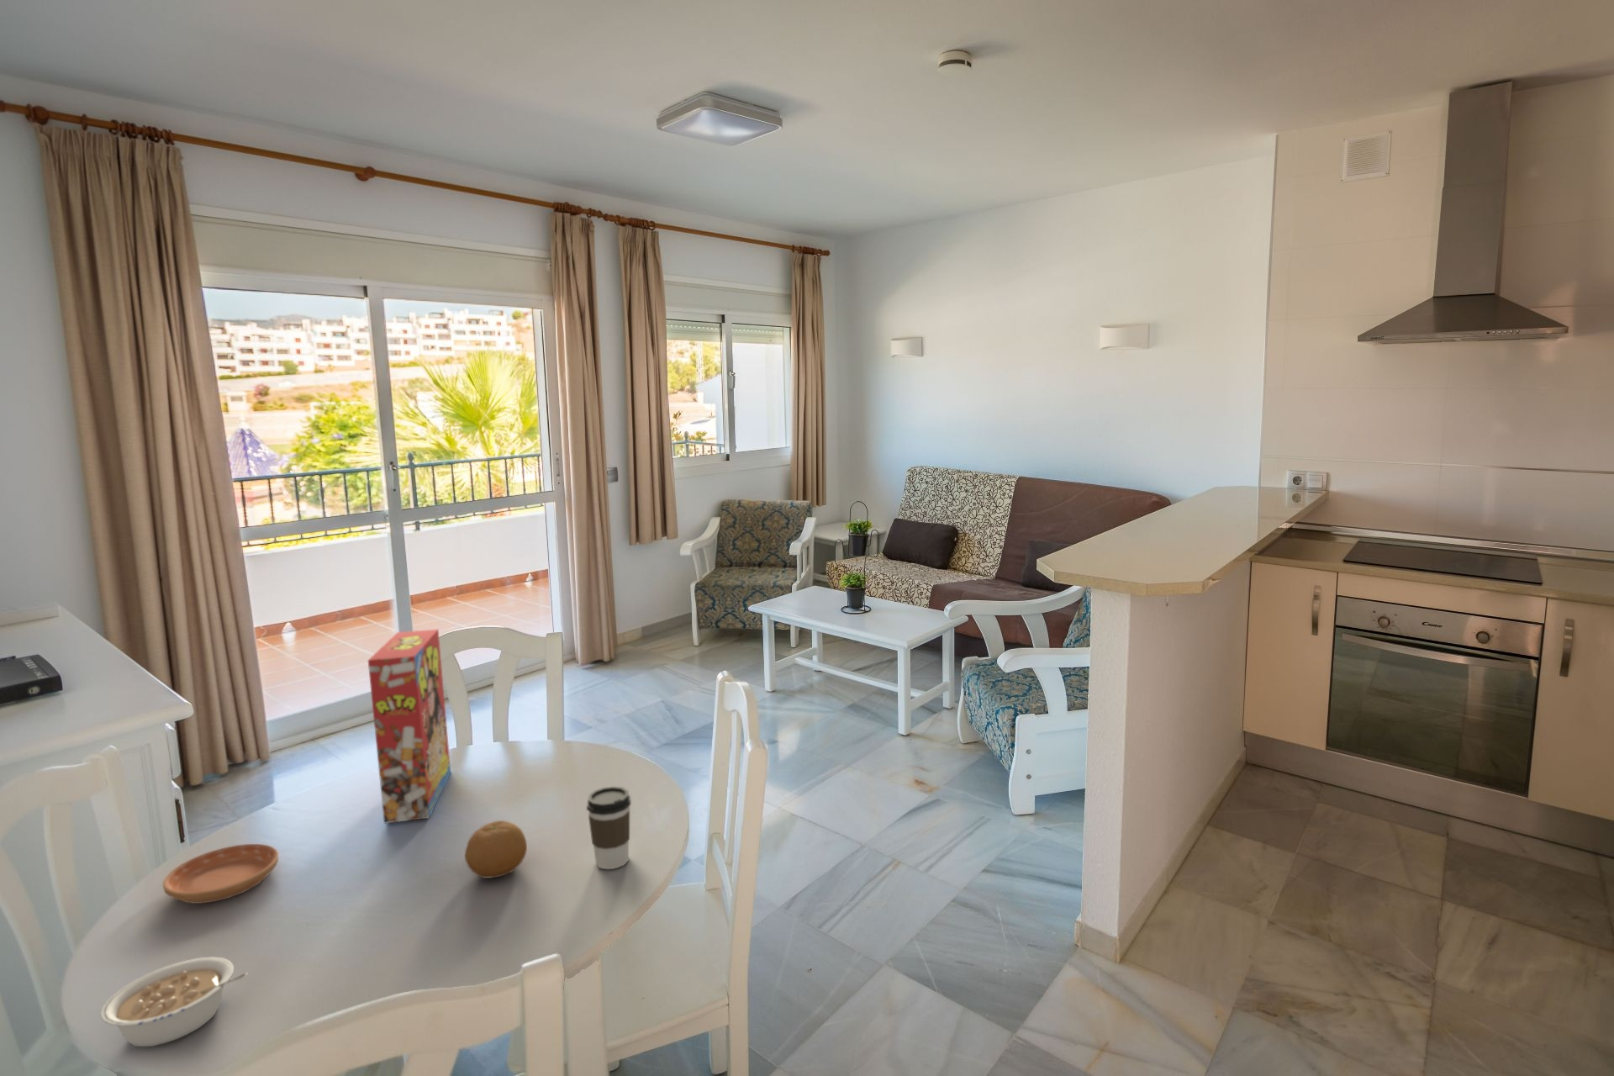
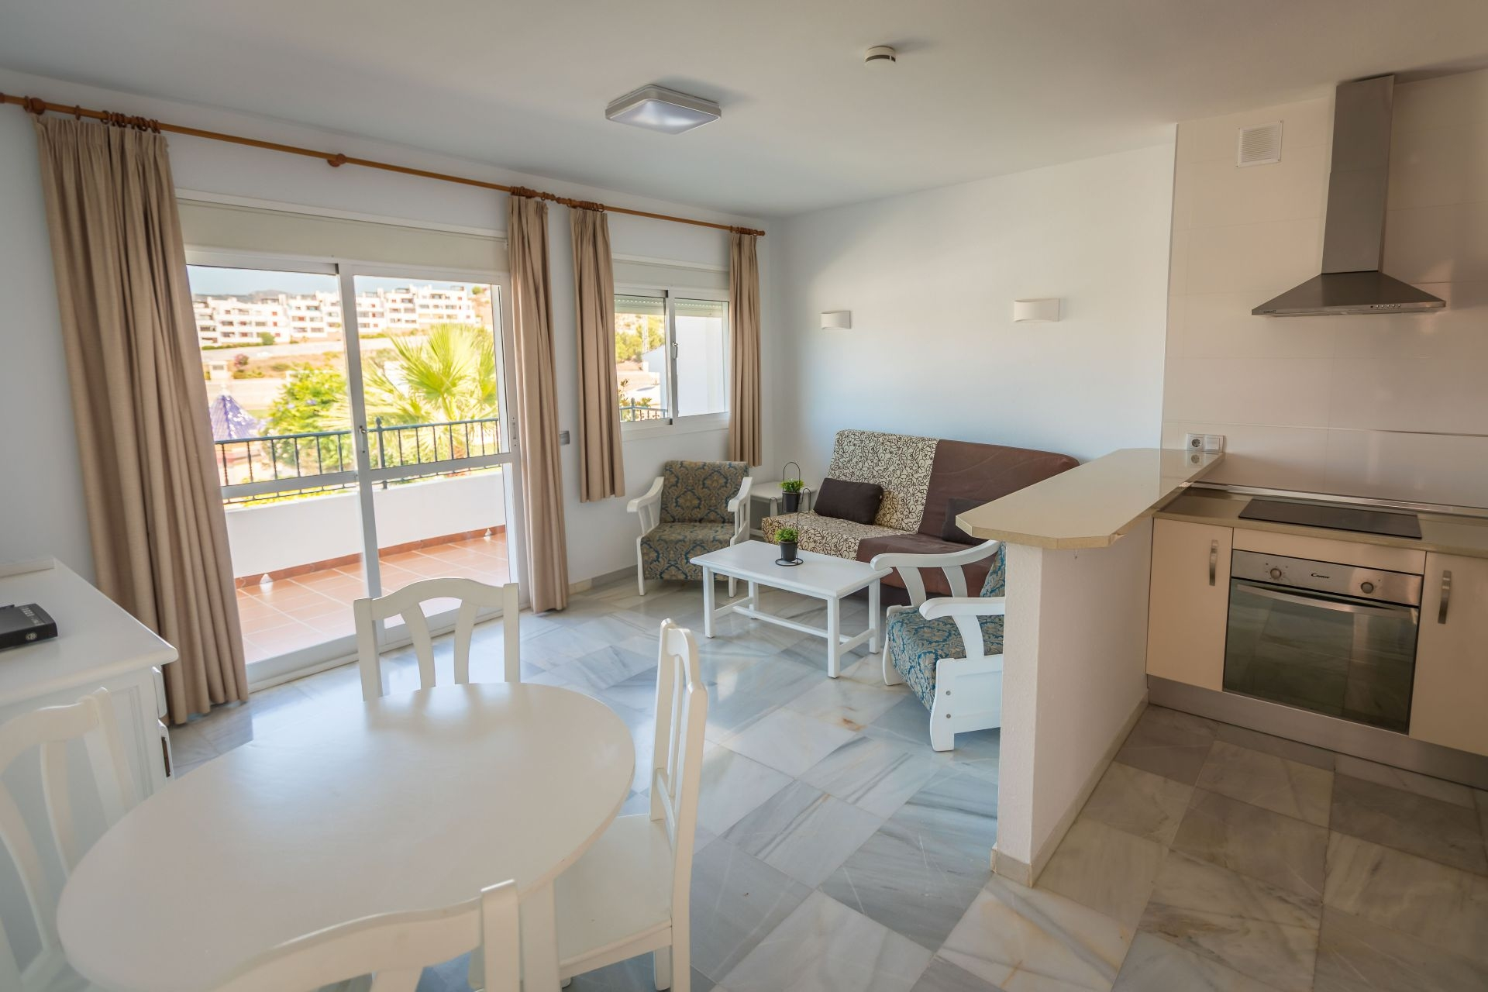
- legume (177, 999)
- cereal box (412, 721)
- coffee cup (610, 829)
- fruit (496, 848)
- saucer (223, 874)
